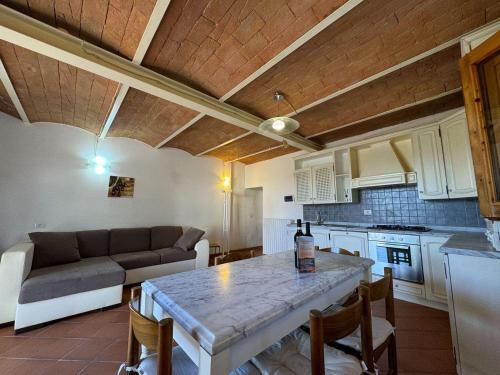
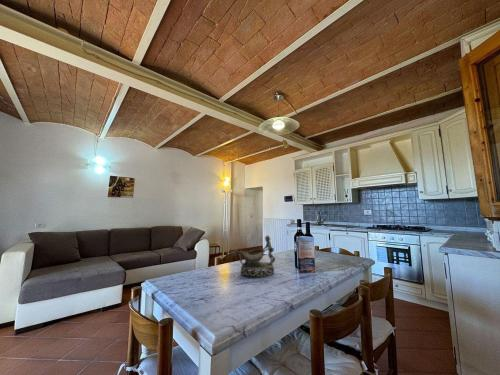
+ decorative bowl (254, 254)
